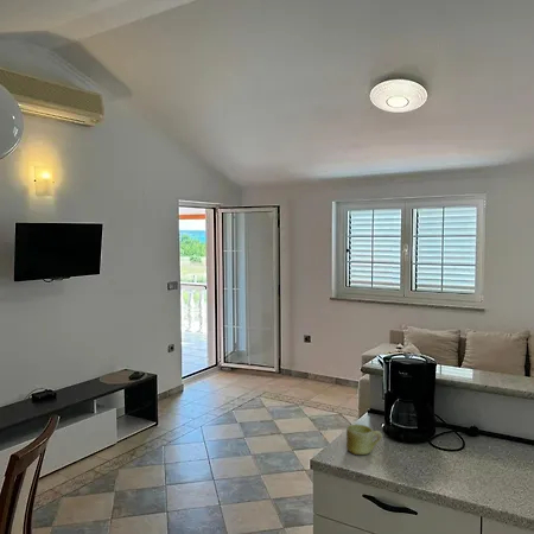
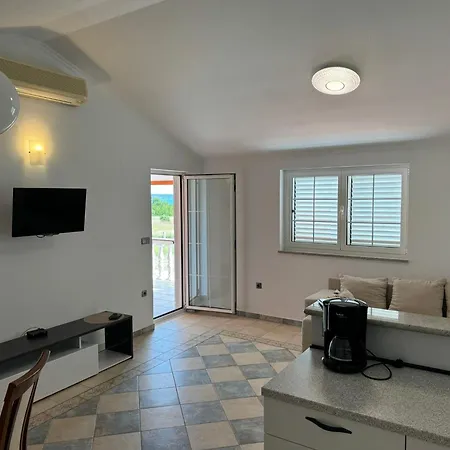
- mug (363, 439)
